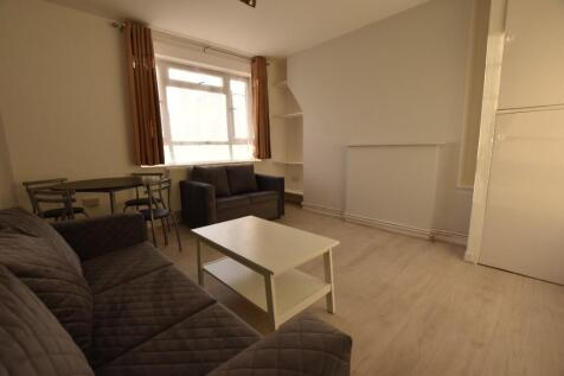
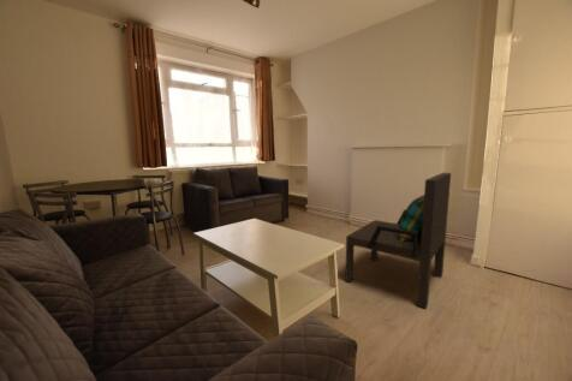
+ armchair (397, 227)
